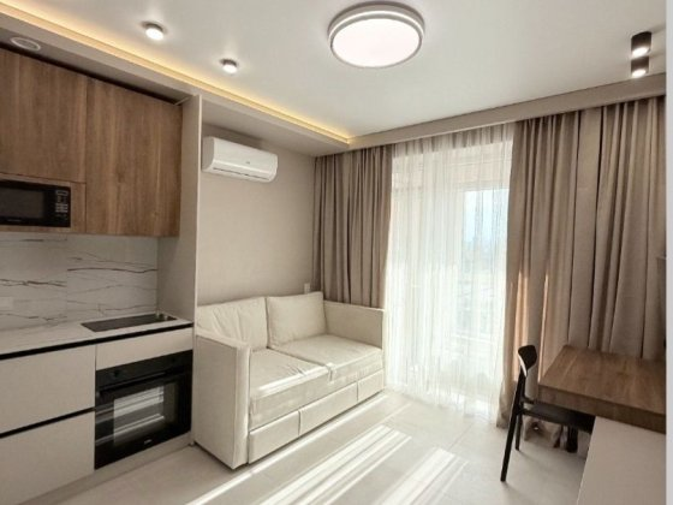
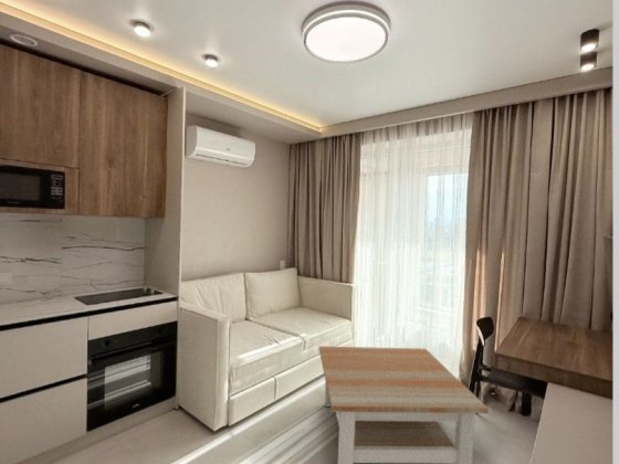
+ coffee table (386, 403)
